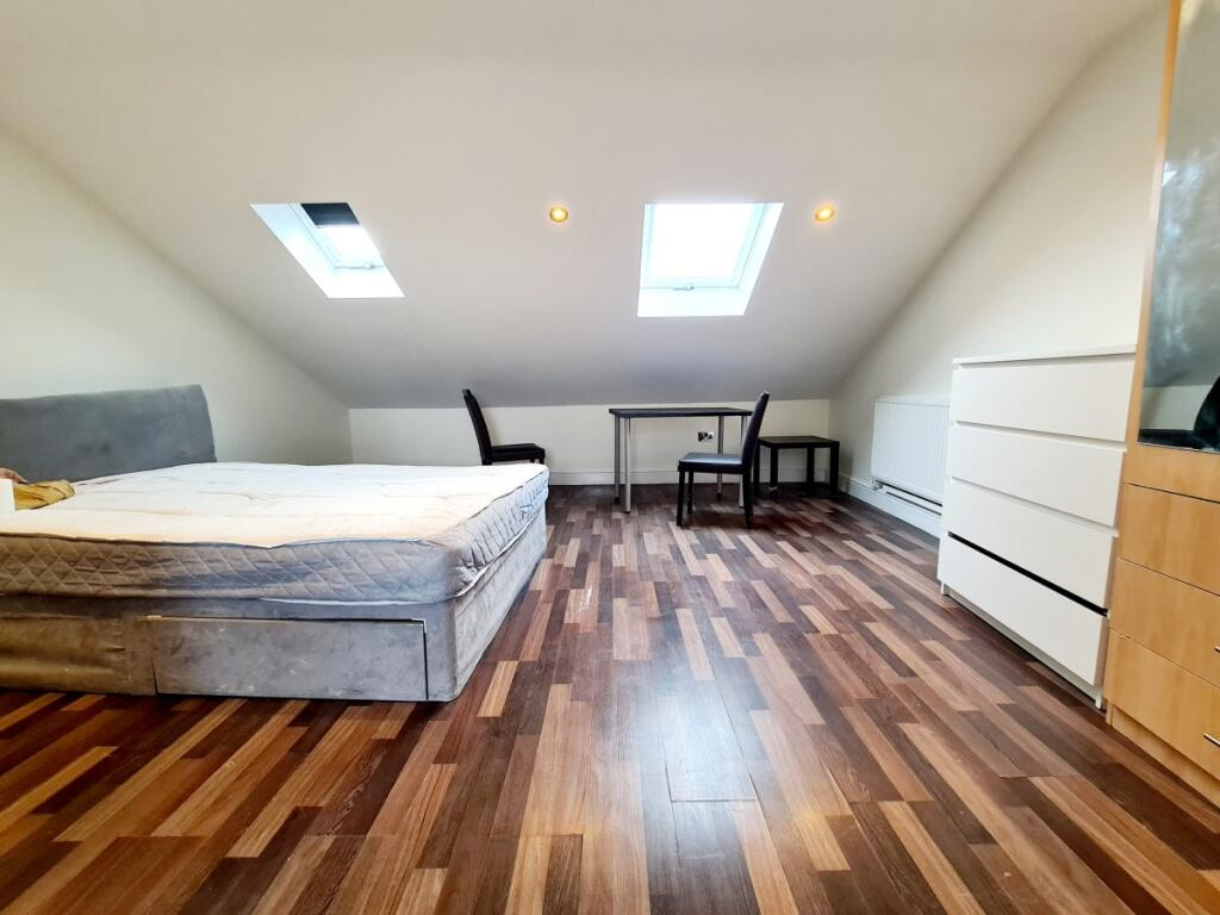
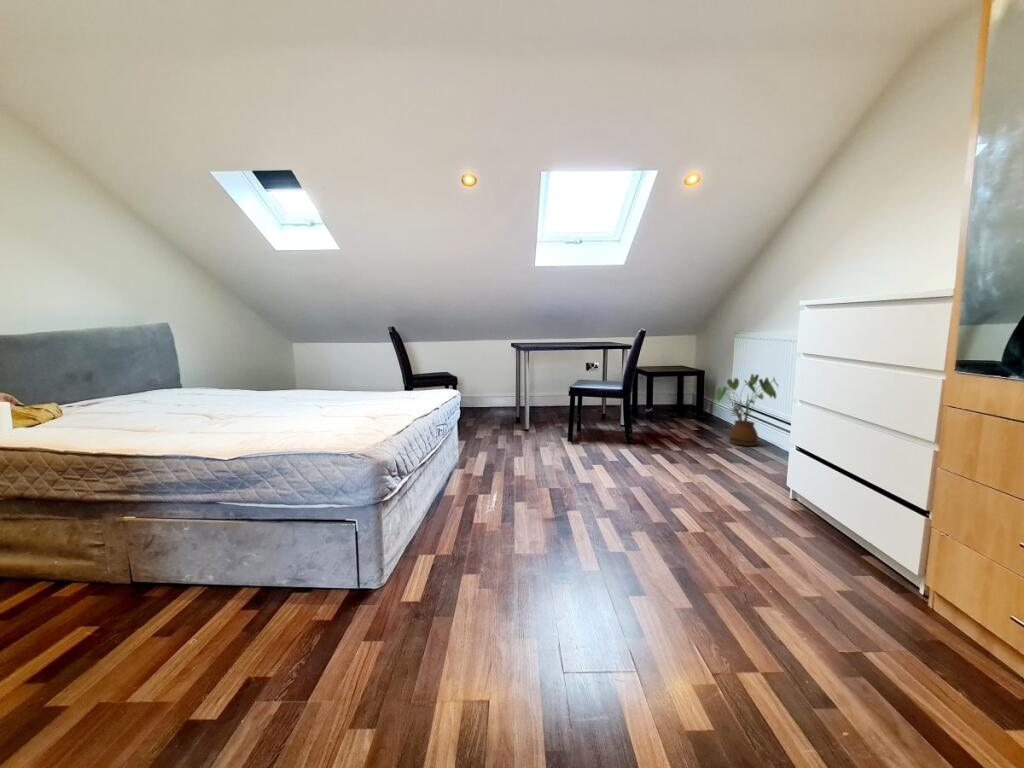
+ house plant (742, 409)
